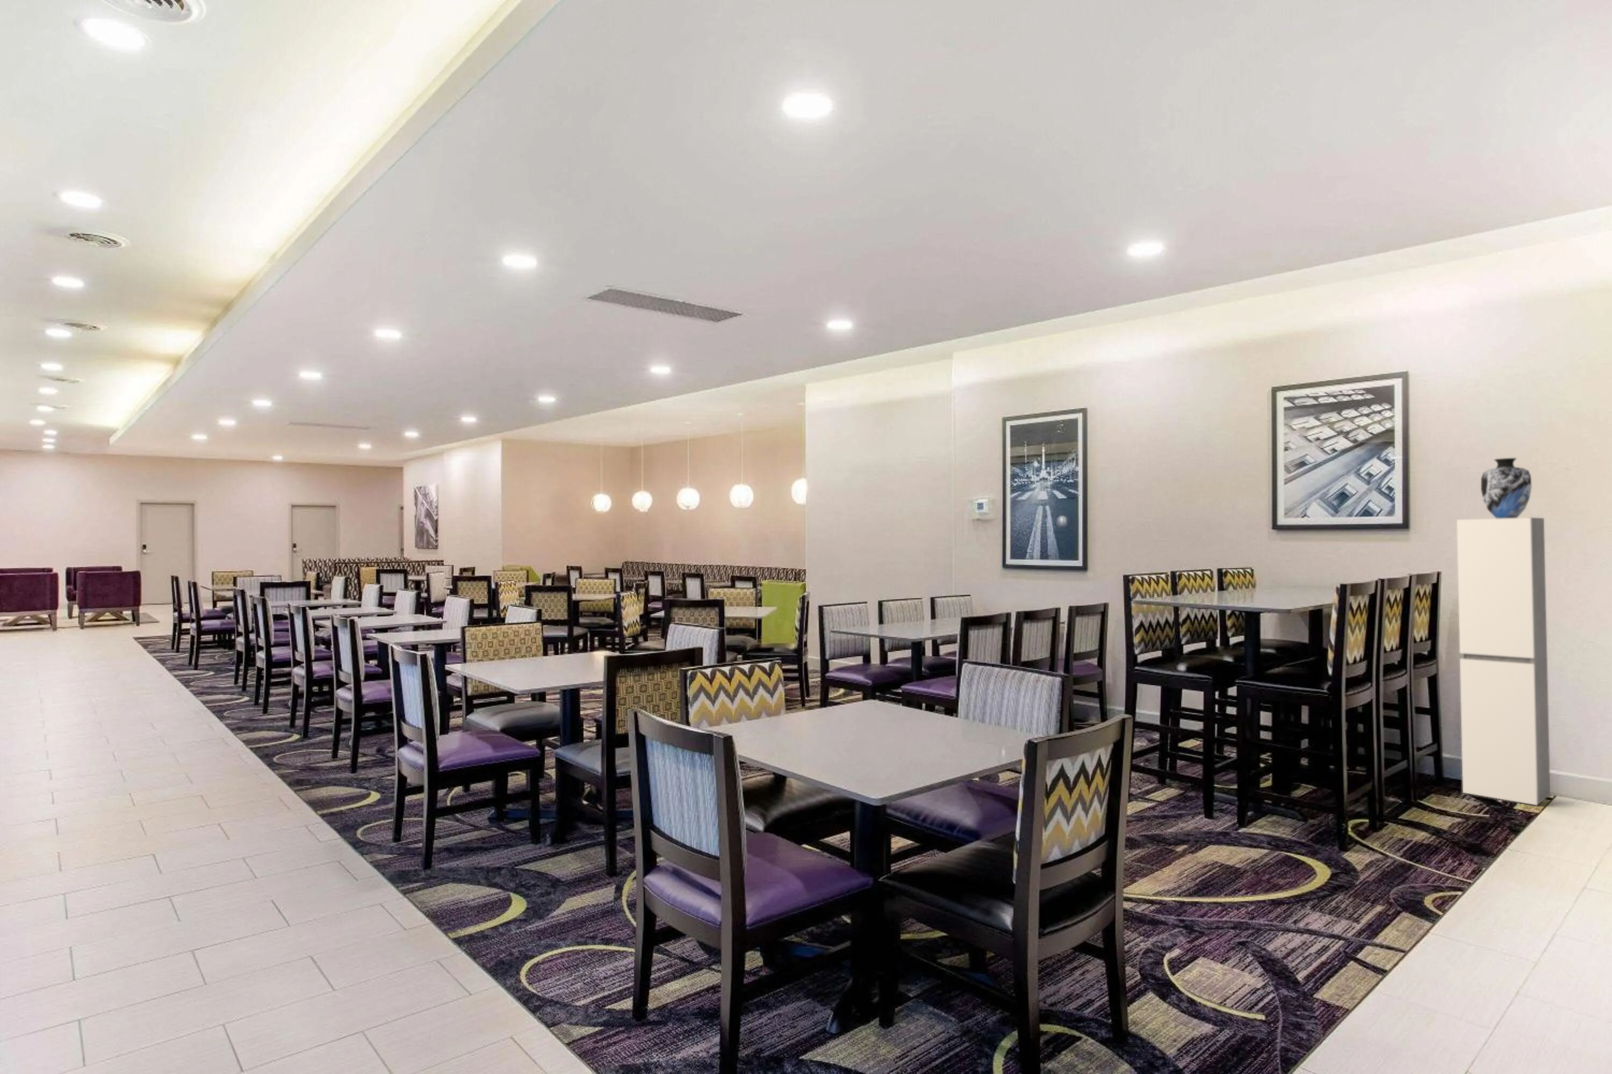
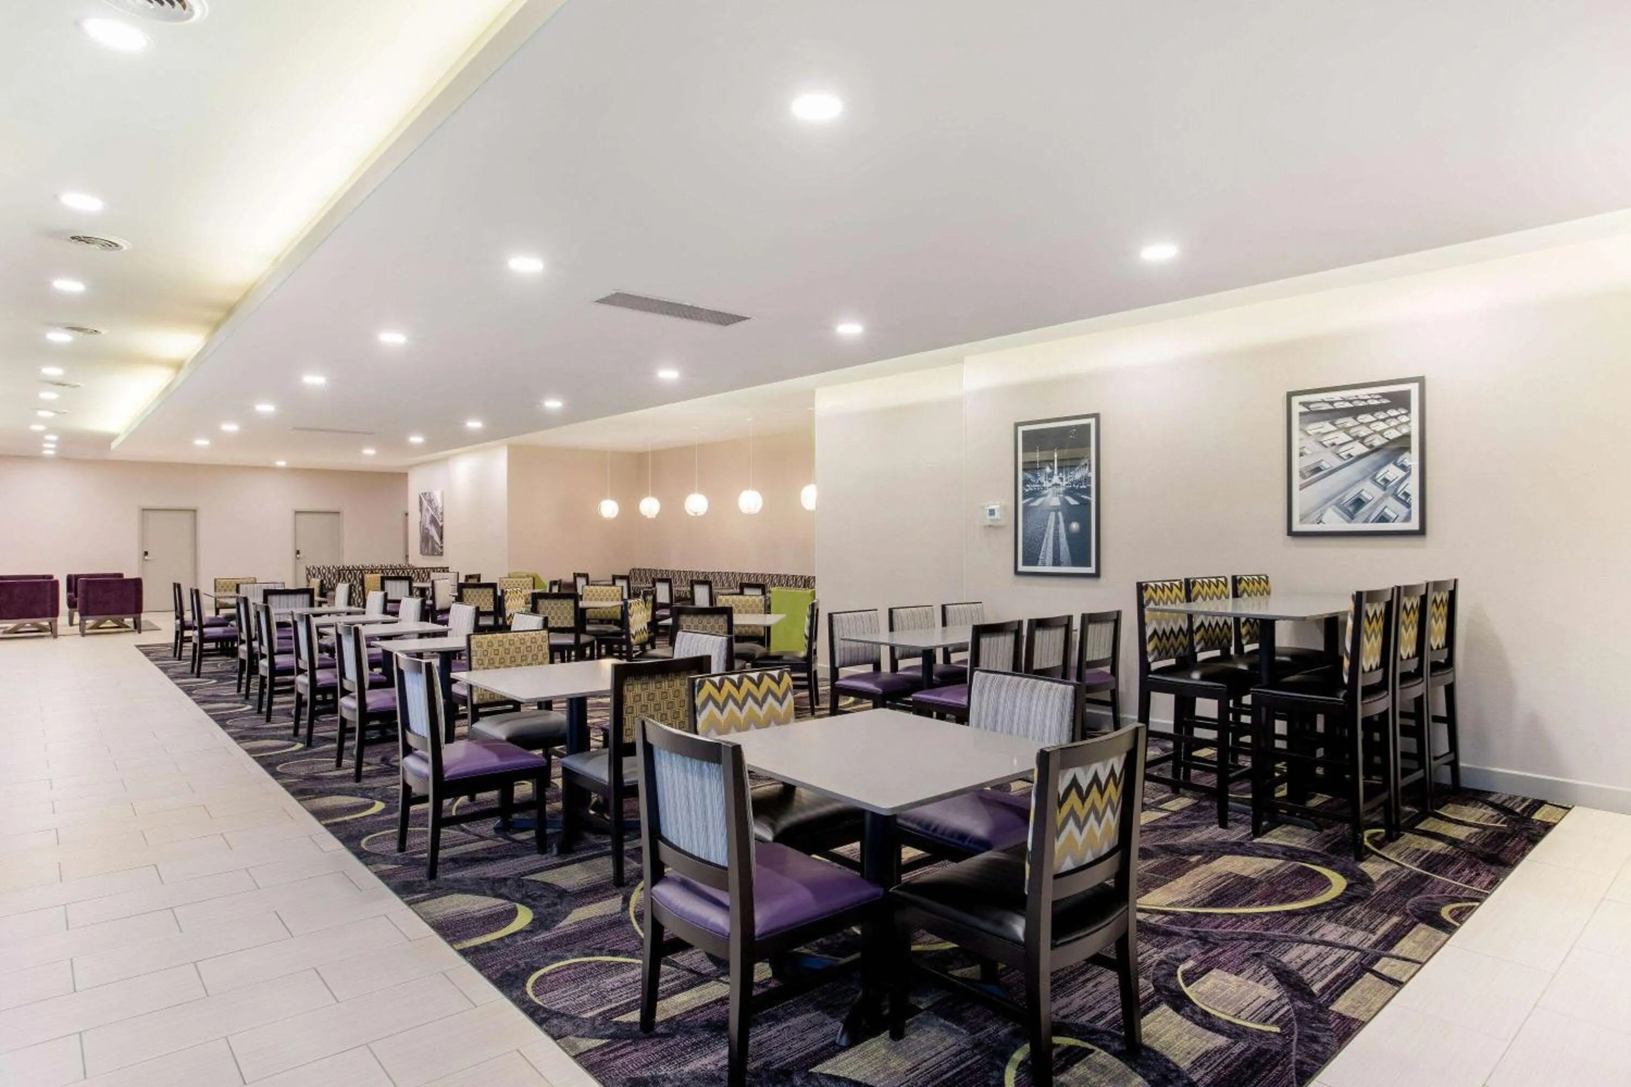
- vase (1505, 488)
- cabinet (1503, 656)
